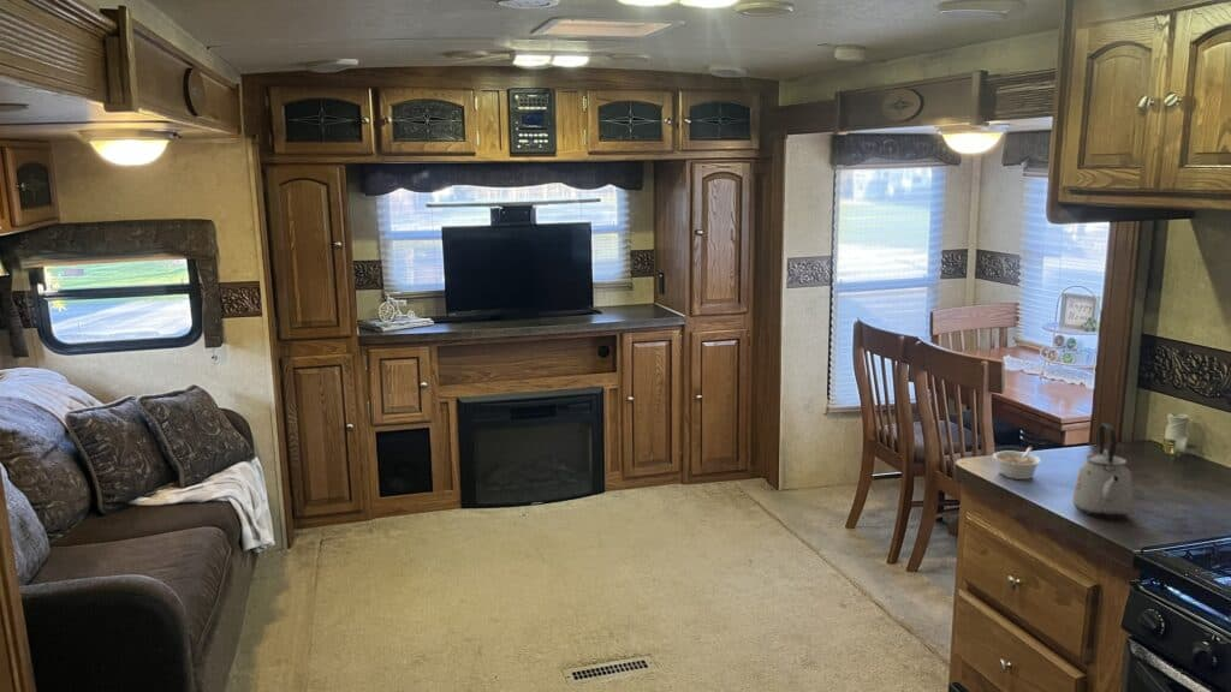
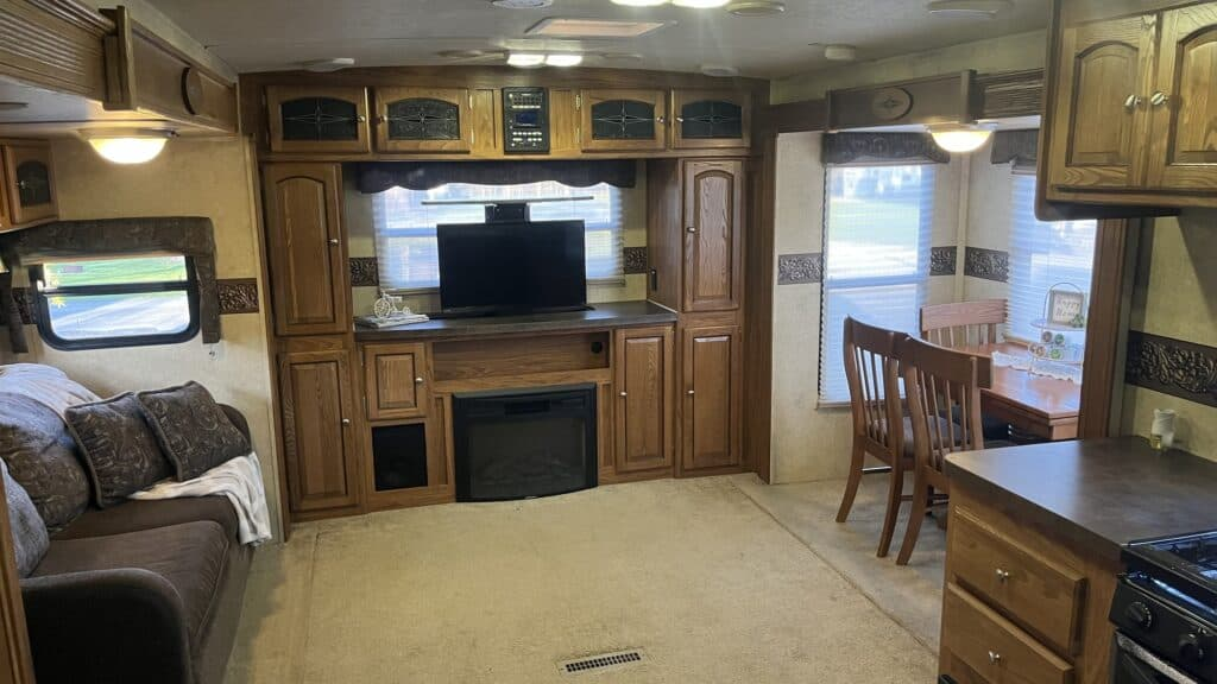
- kettle (1107, 472)
- legume (1016, 464)
